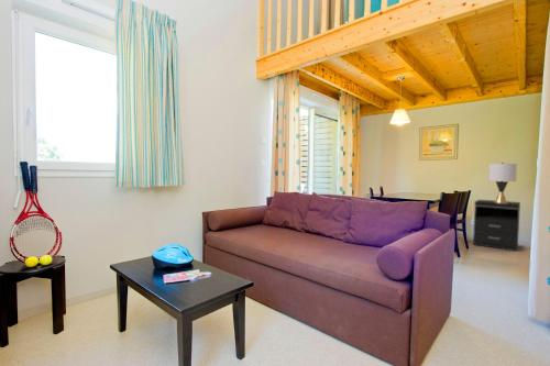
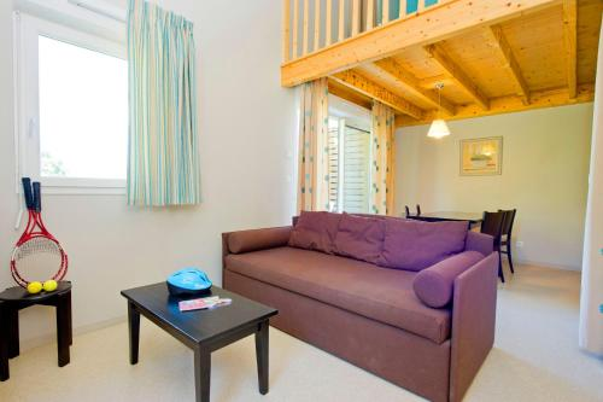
- nightstand (496, 223)
- lamp (502, 182)
